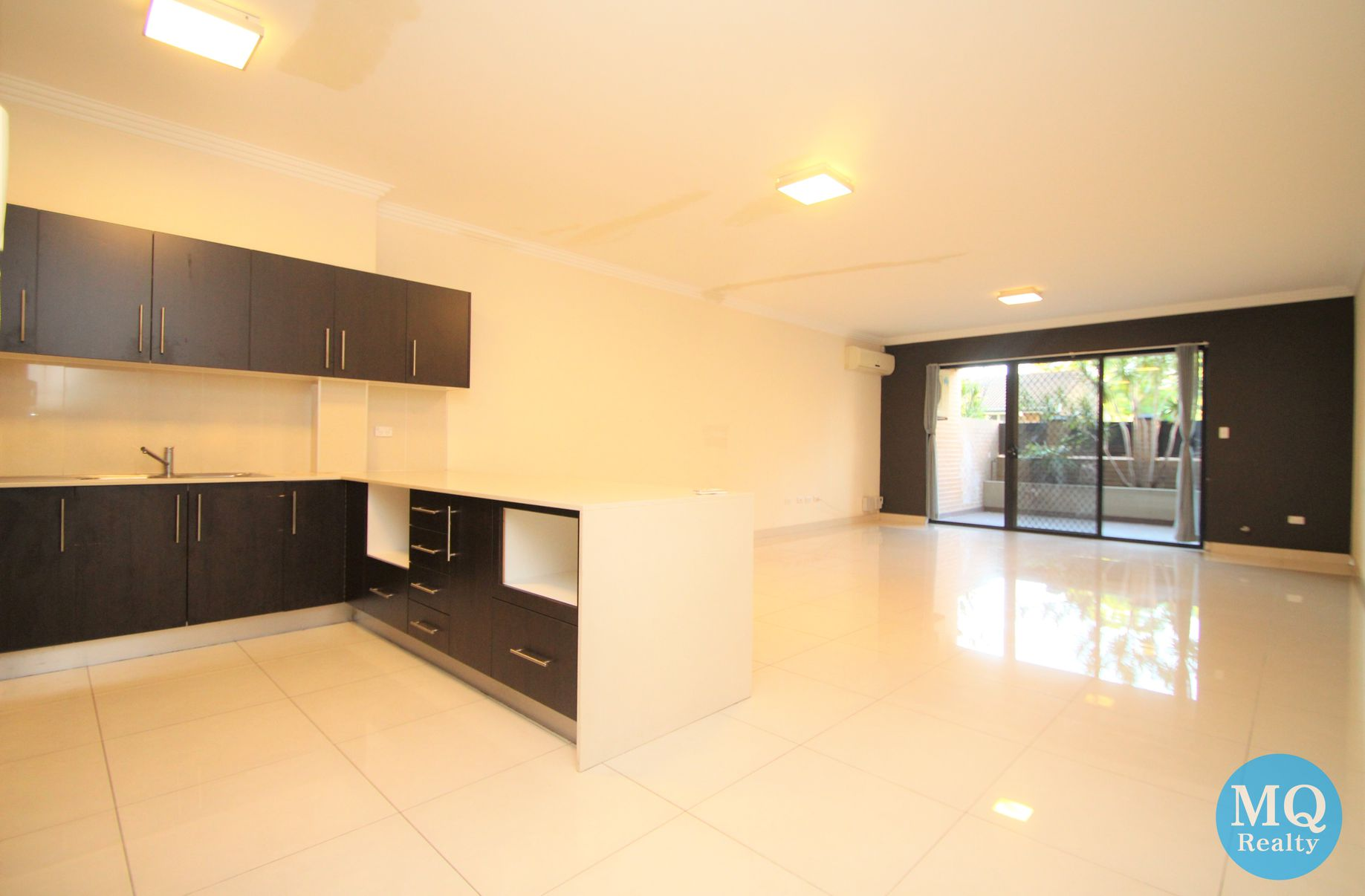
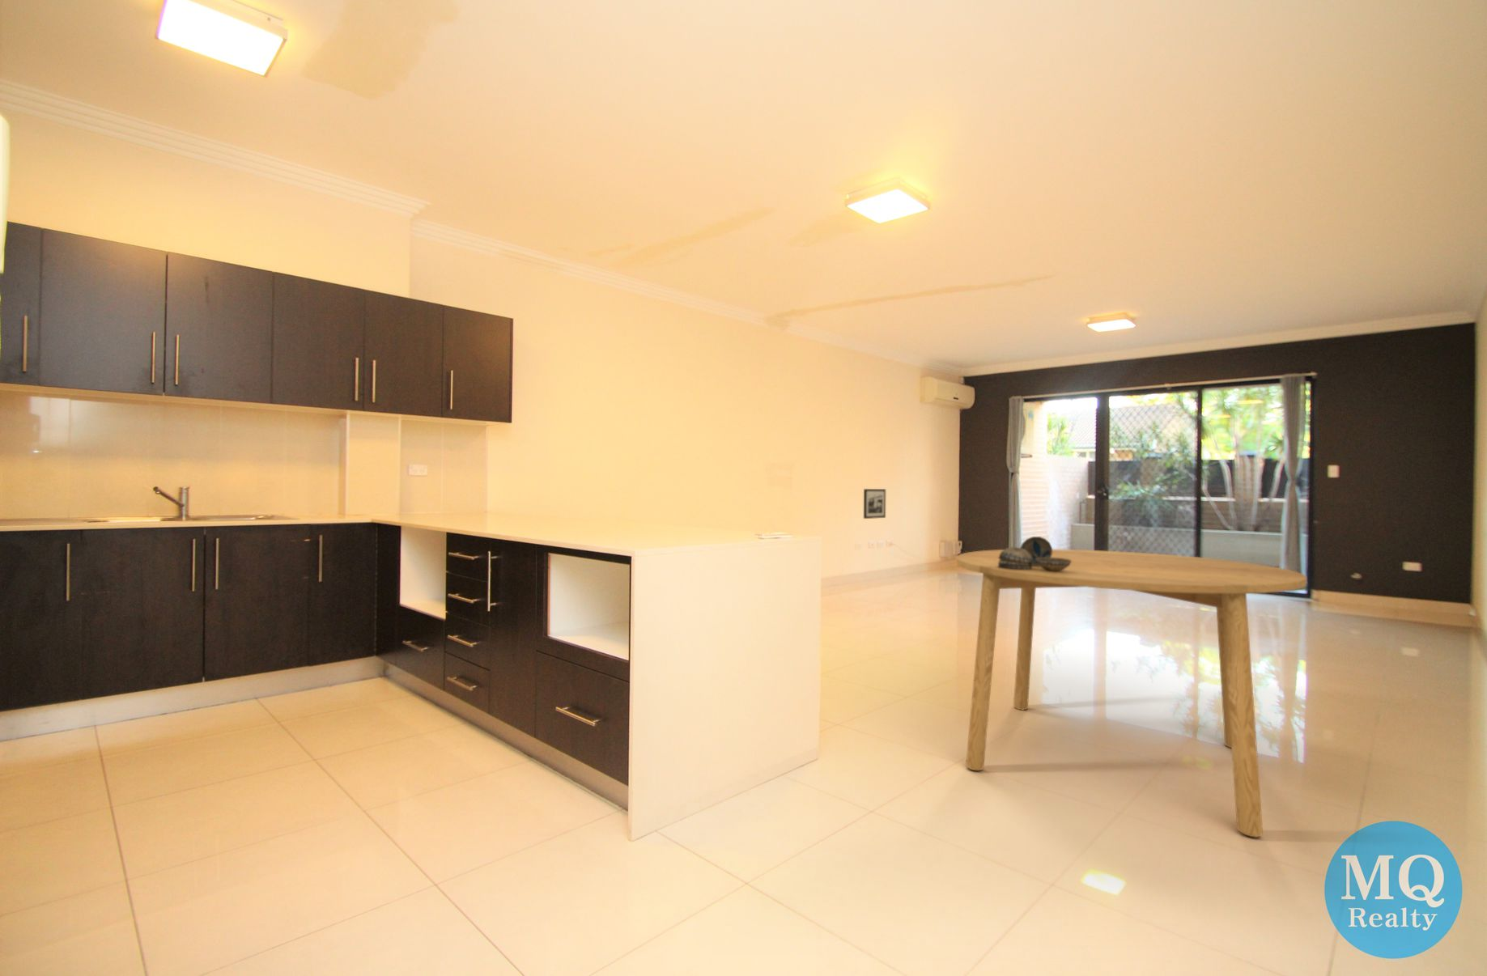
+ picture frame (875, 503)
+ decorative bowl (1032, 552)
+ dining table (1120, 589)
